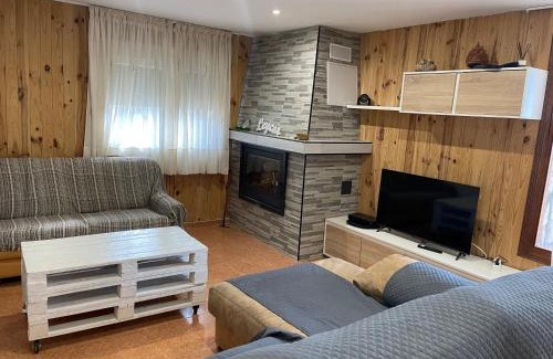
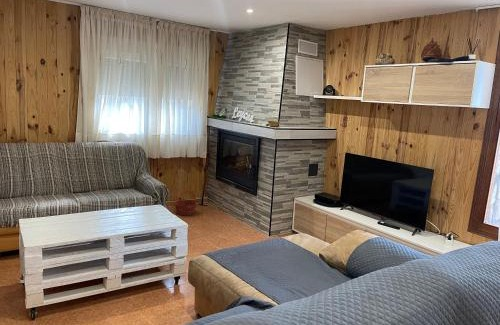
+ basket (185, 201)
